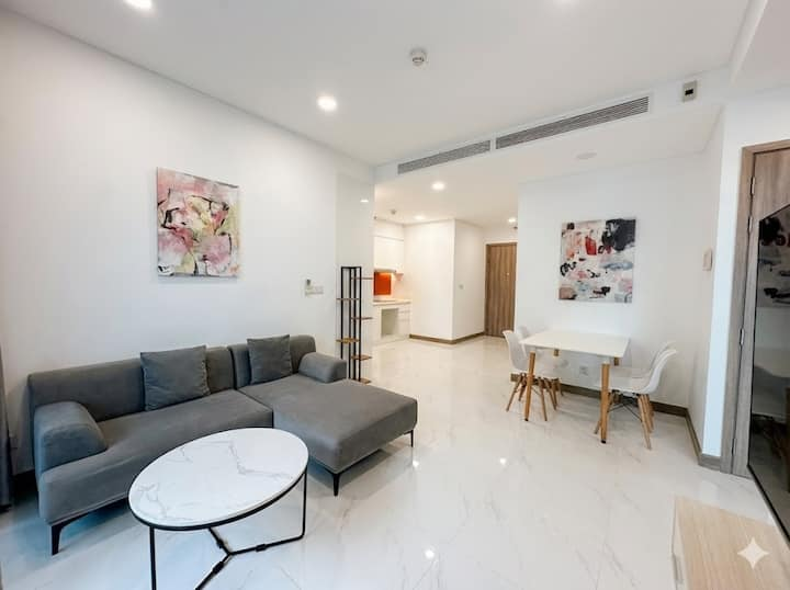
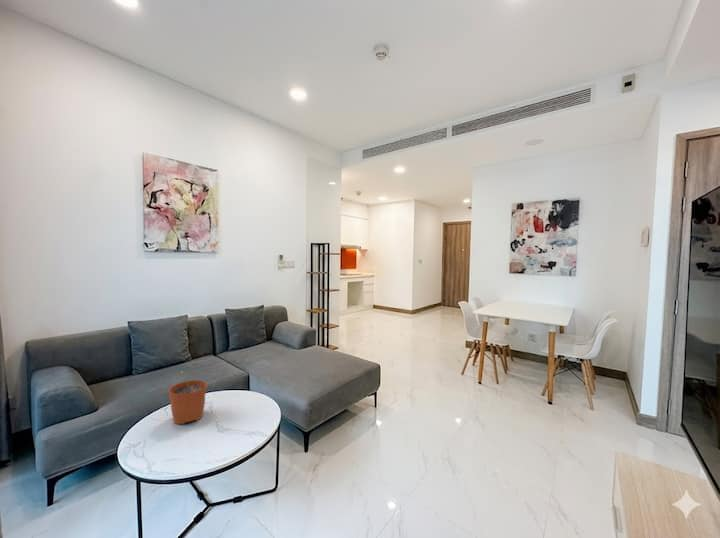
+ plant pot (188, 394)
